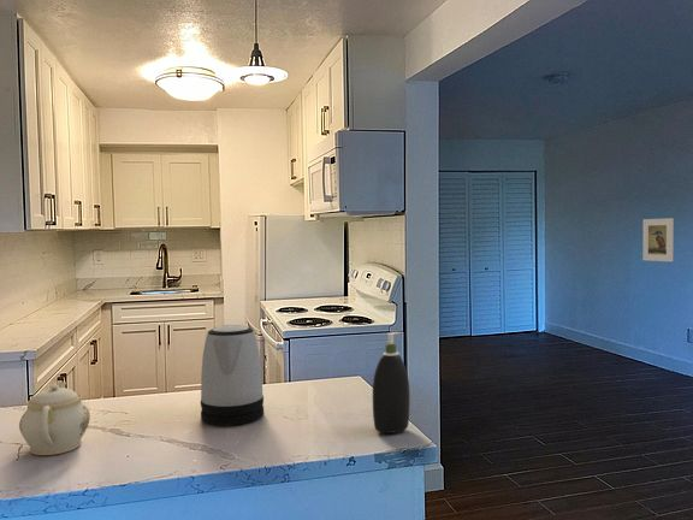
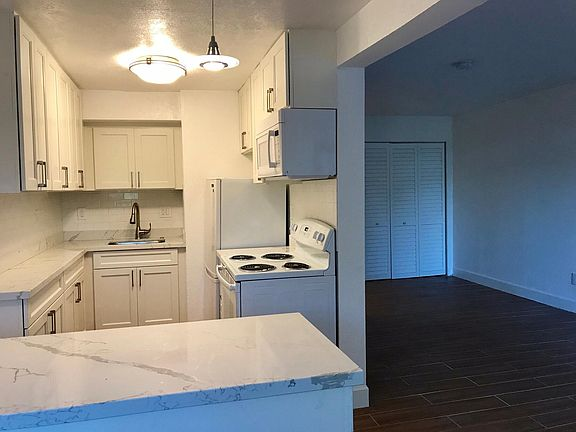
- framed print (657, 240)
- teapot (54, 416)
- soap dispenser (390, 382)
- kettle (232, 368)
